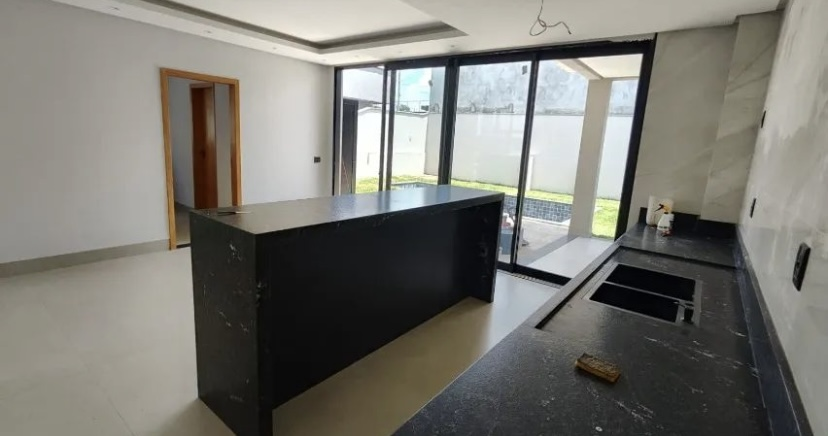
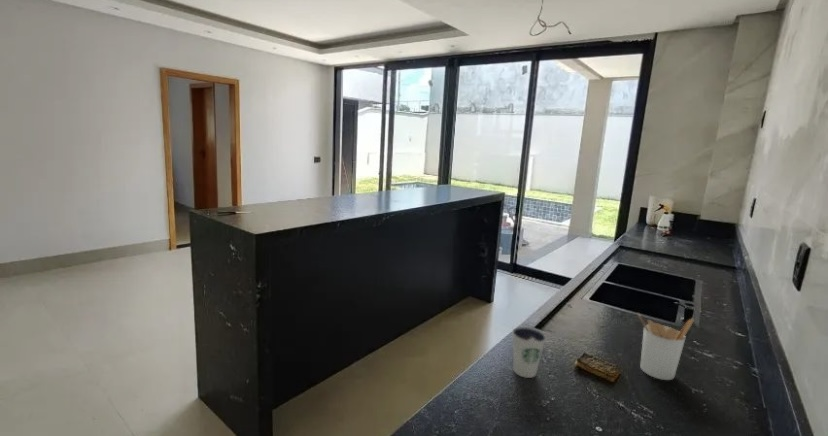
+ dixie cup (526, 353)
+ utensil holder (661, 345)
